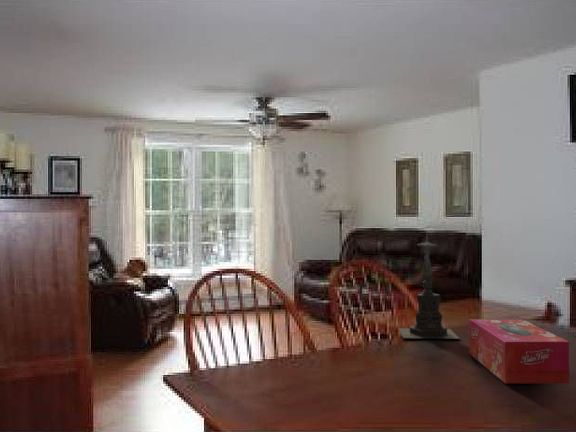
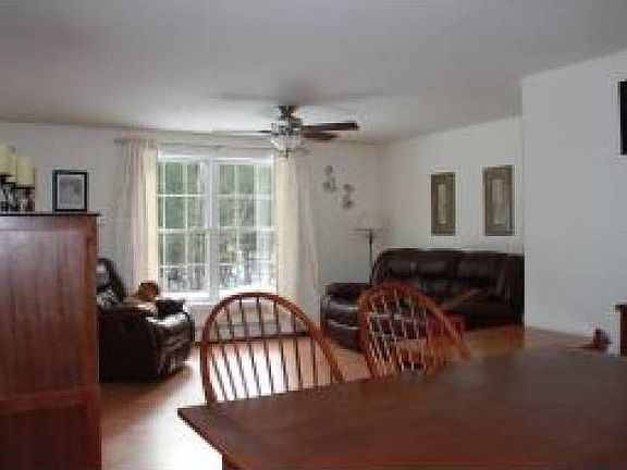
- tissue box (514, 348)
- candle holder (427, 281)
